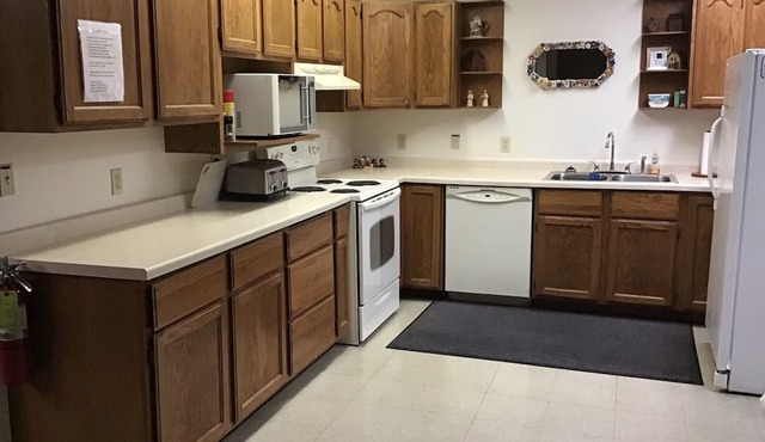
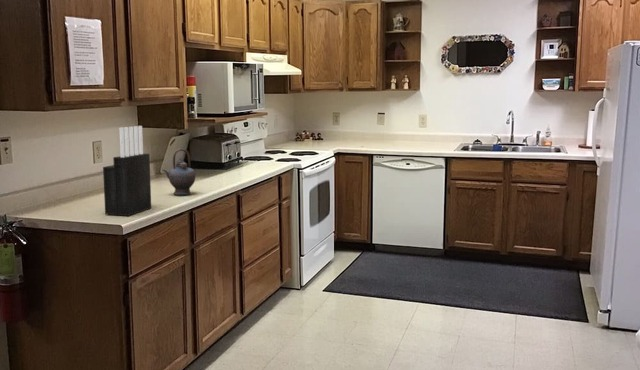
+ knife block (124, 169)
+ teapot (178, 171)
